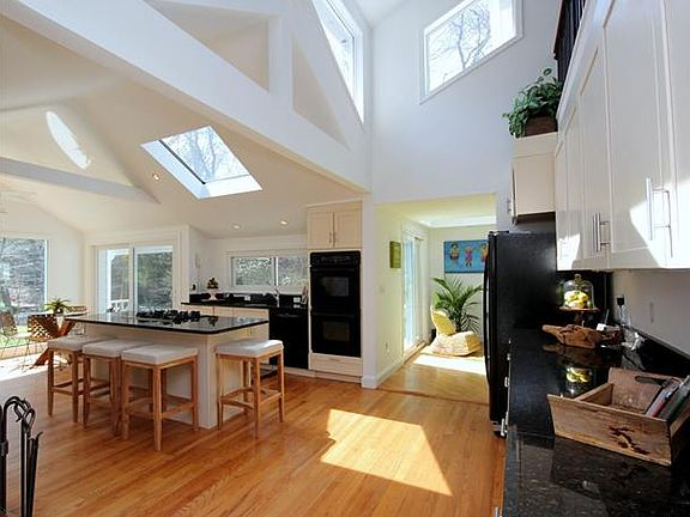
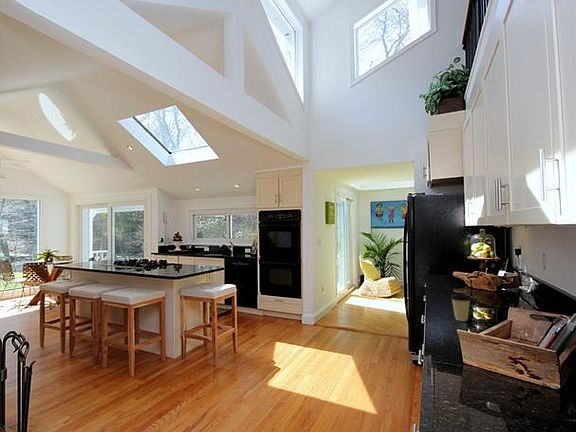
+ coffee cup (461, 306)
